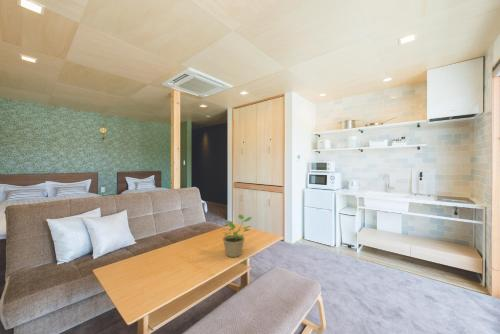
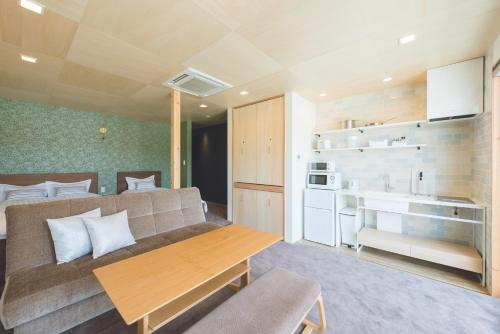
- potted plant (234, 236)
